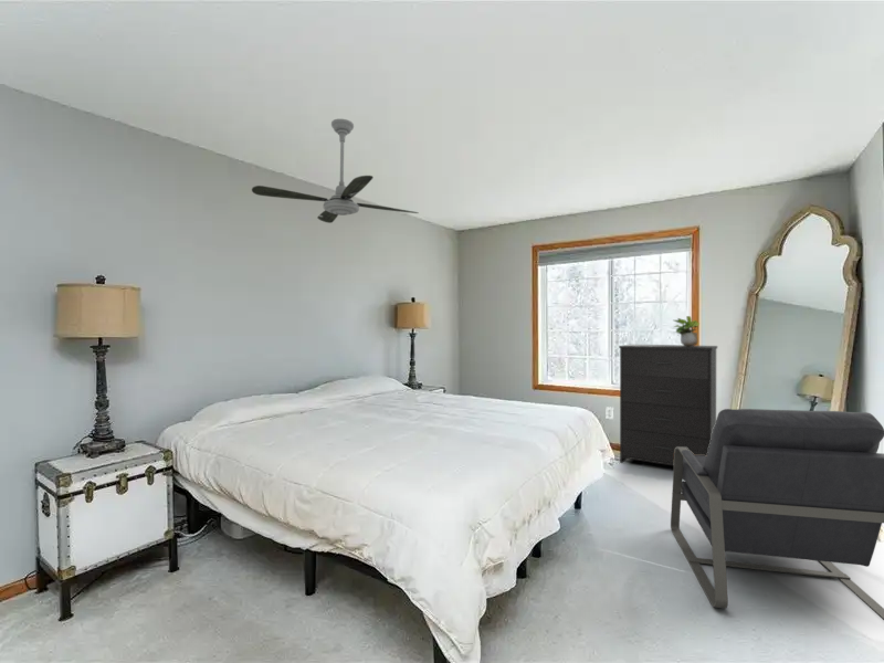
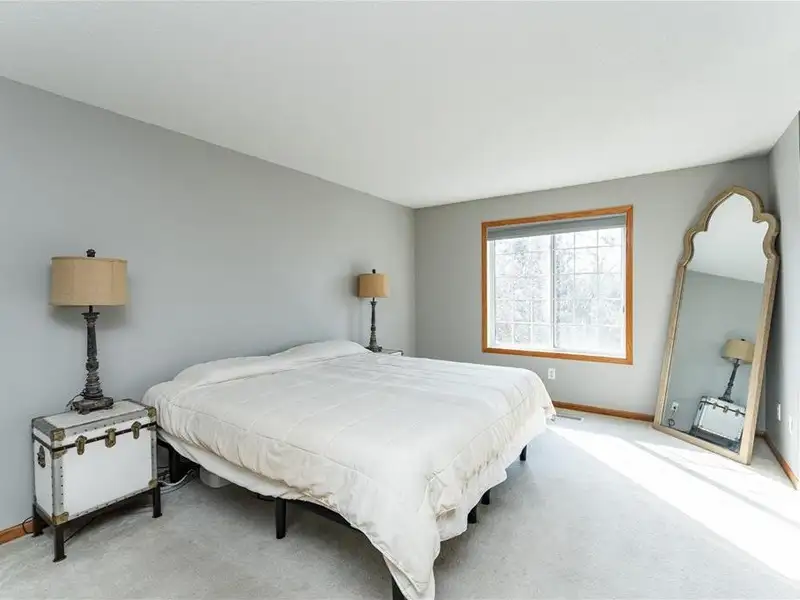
- potted plant (686, 330)
- dresser (666, 404)
- chair (765, 484)
- ceiling fan (340, 167)
